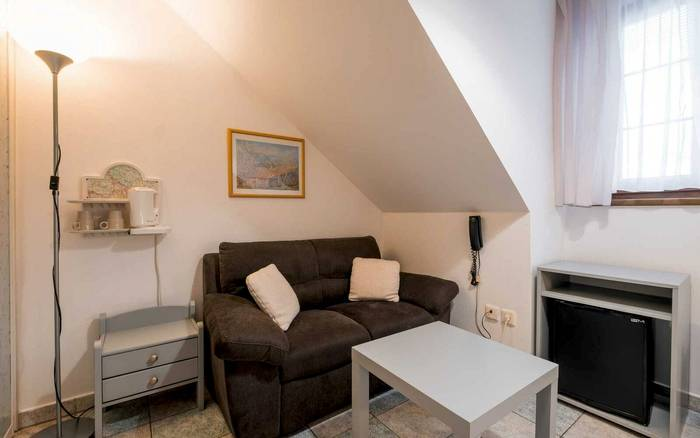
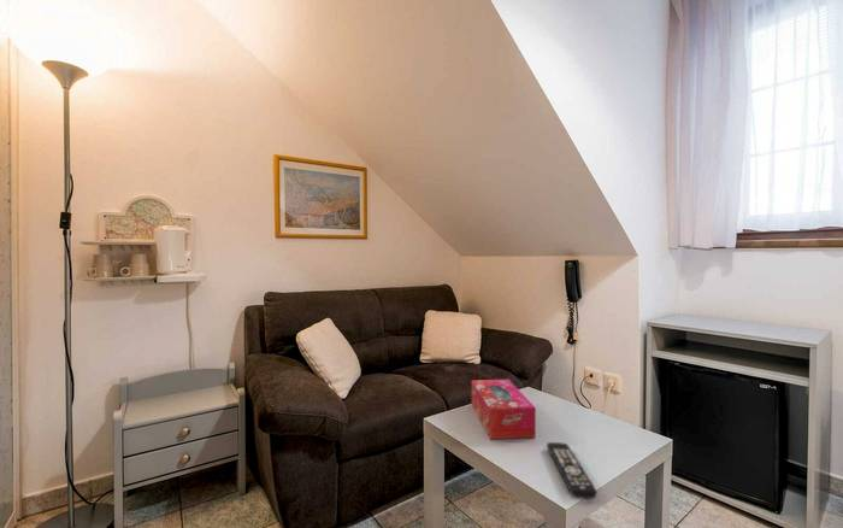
+ remote control (568, 467)
+ tissue box (500, 405)
